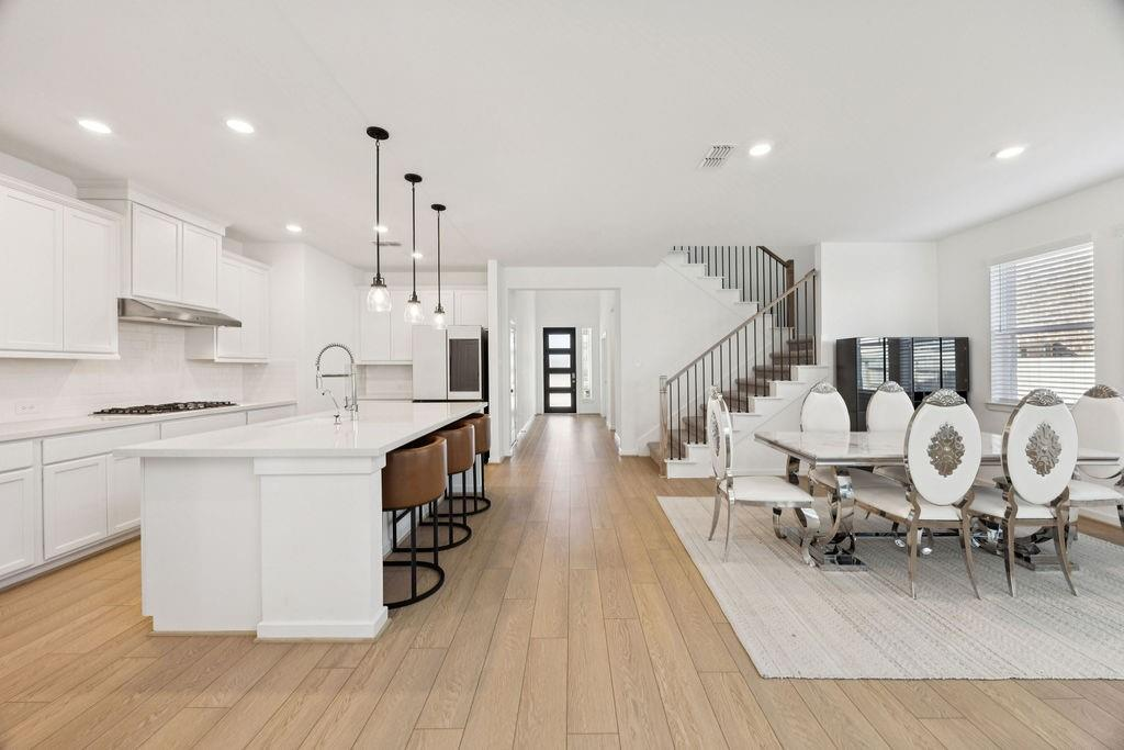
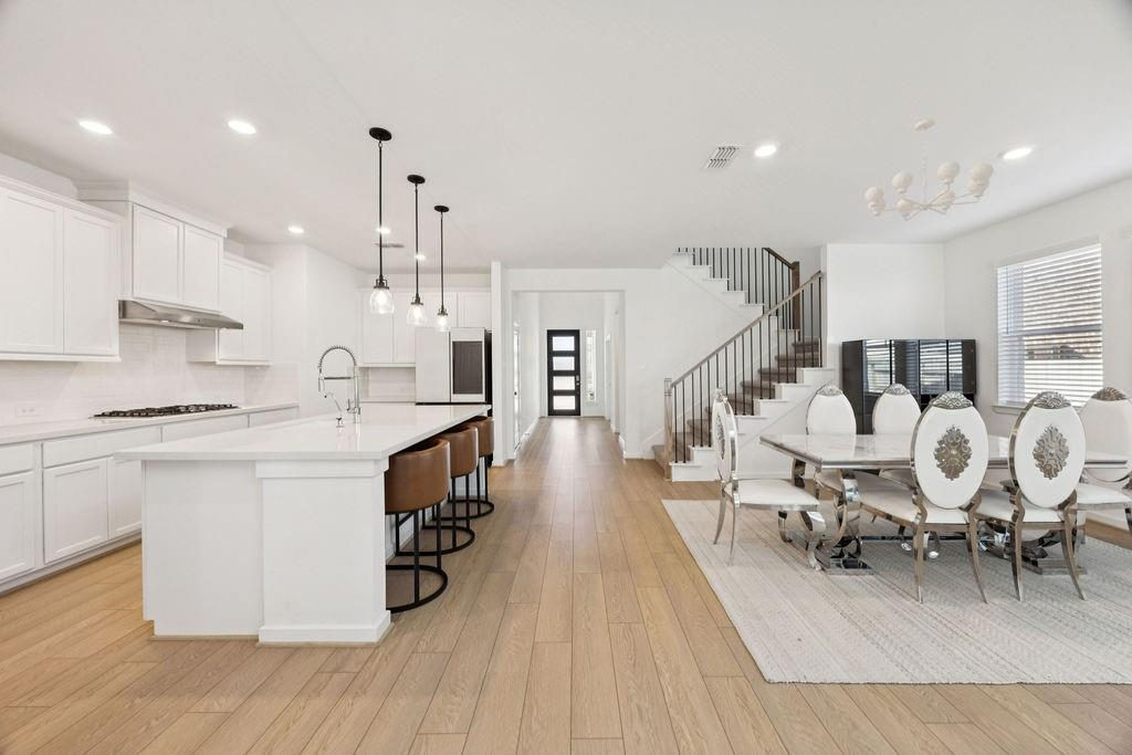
+ chandelier (923, 167)
